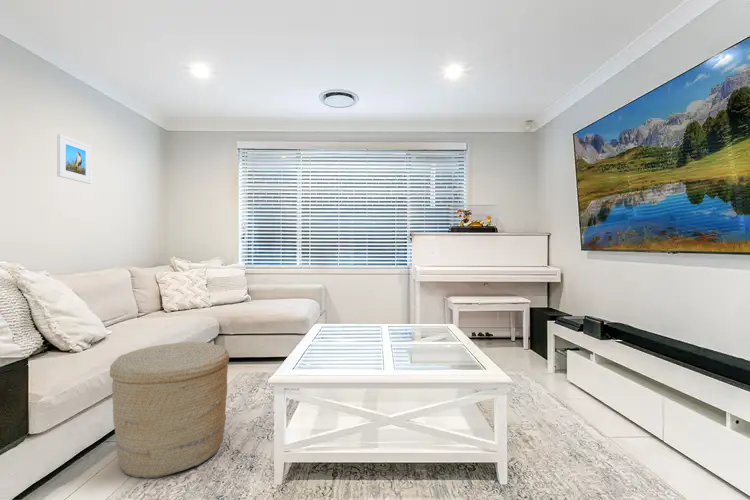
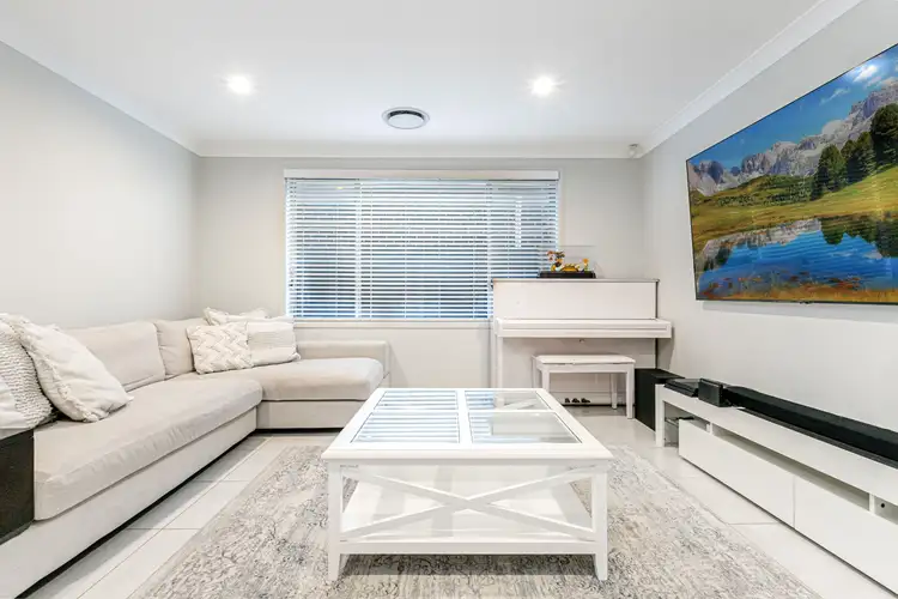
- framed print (75, 160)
- basket (173, 402)
